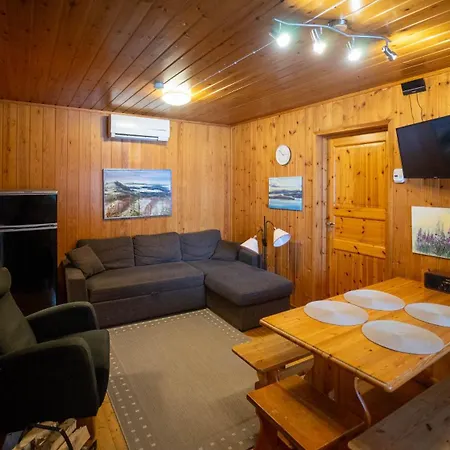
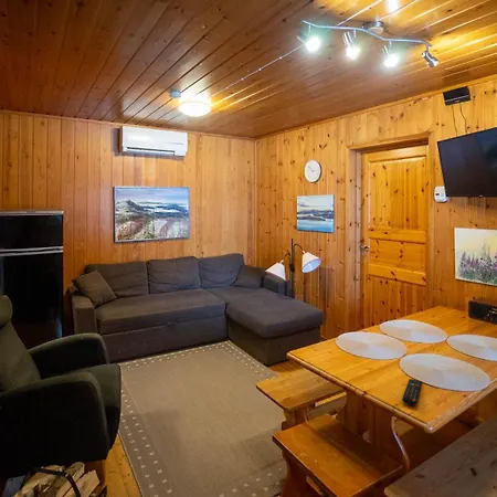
+ remote control (412, 391)
